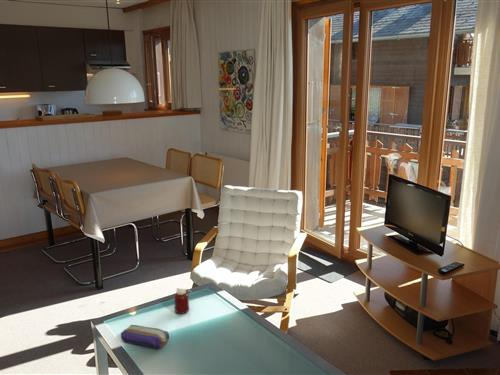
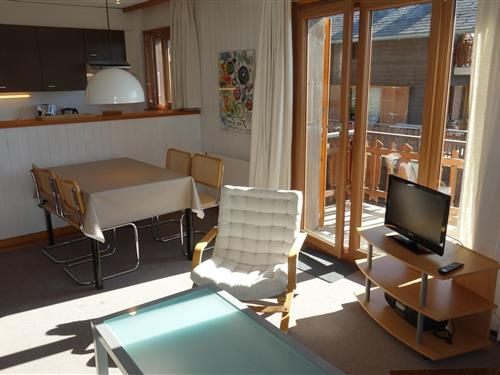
- jar (182, 299)
- pencil case (145, 336)
